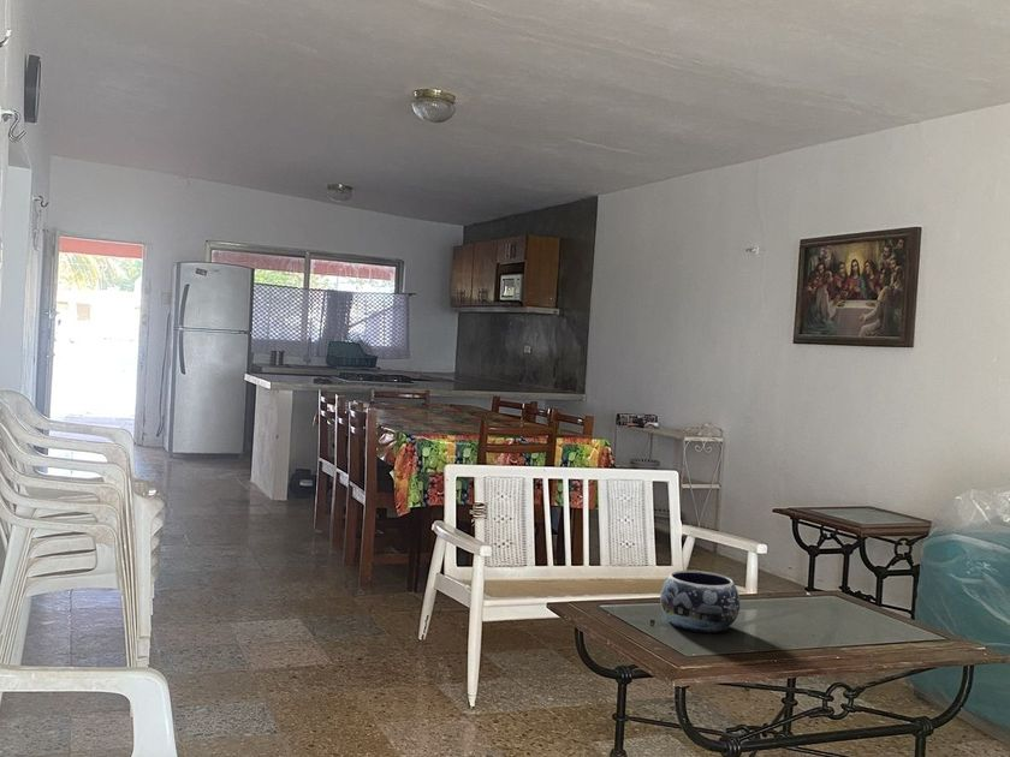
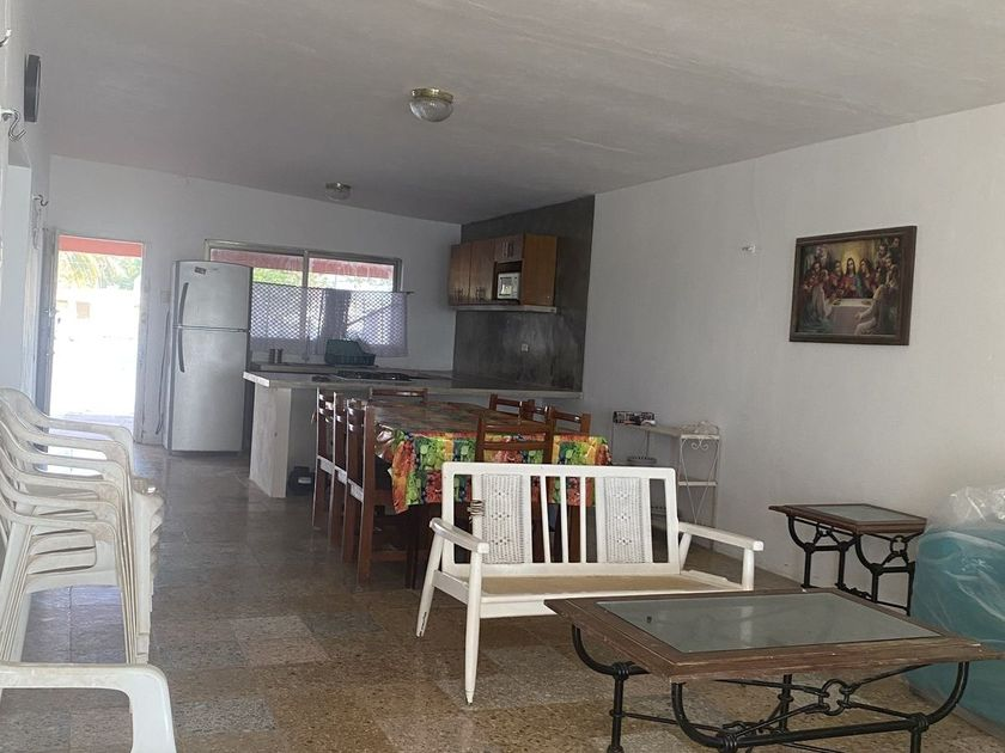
- decorative bowl (699, 601)
